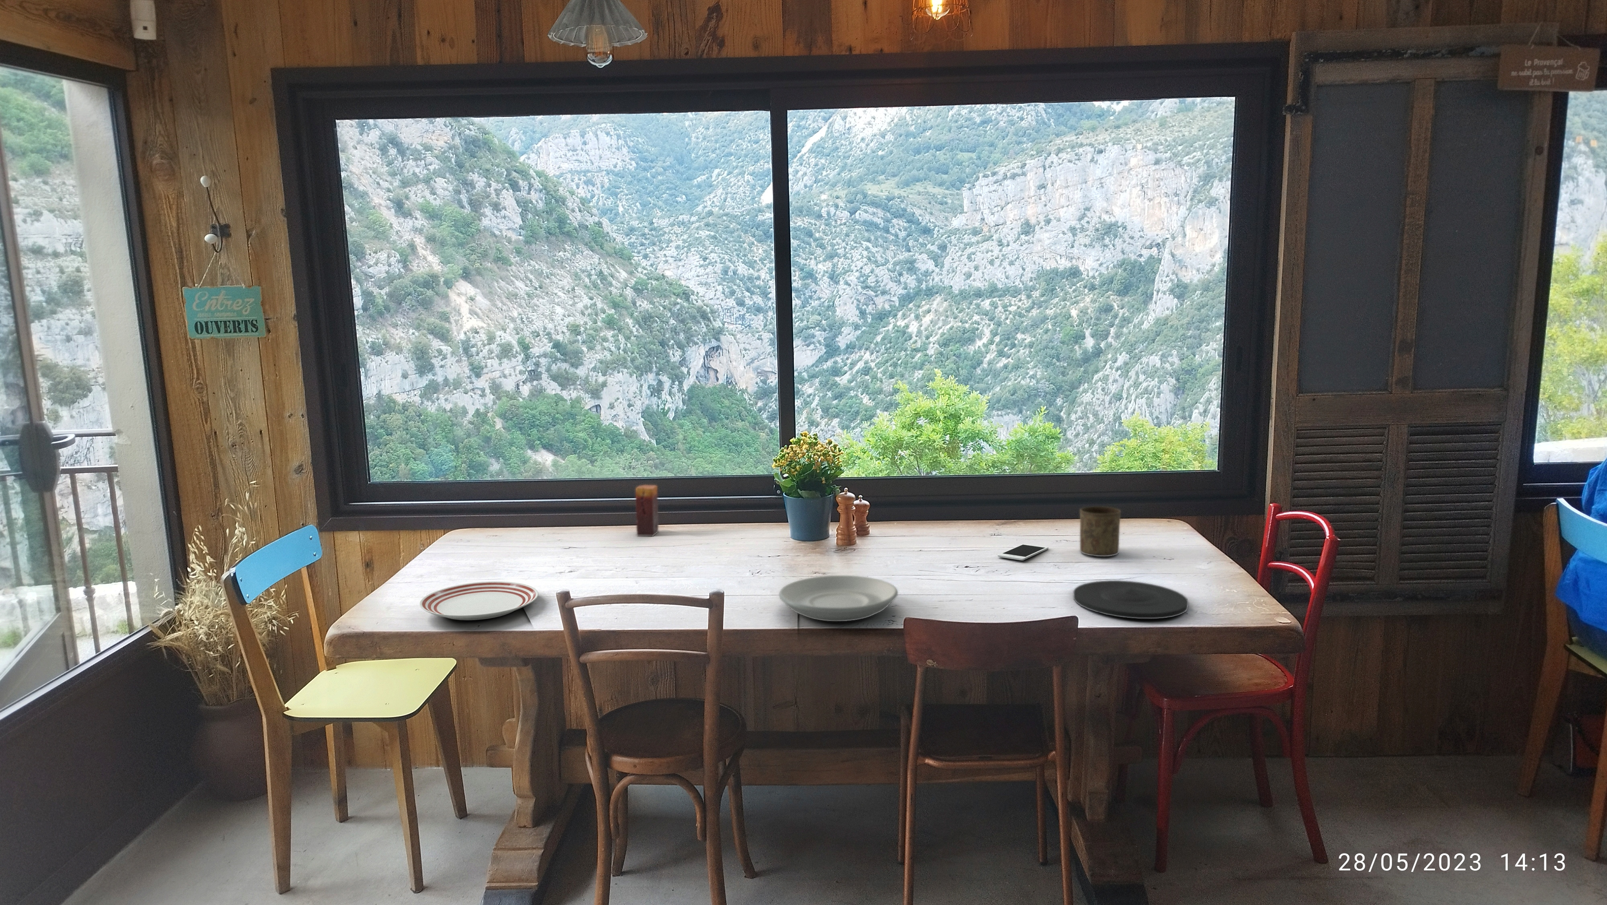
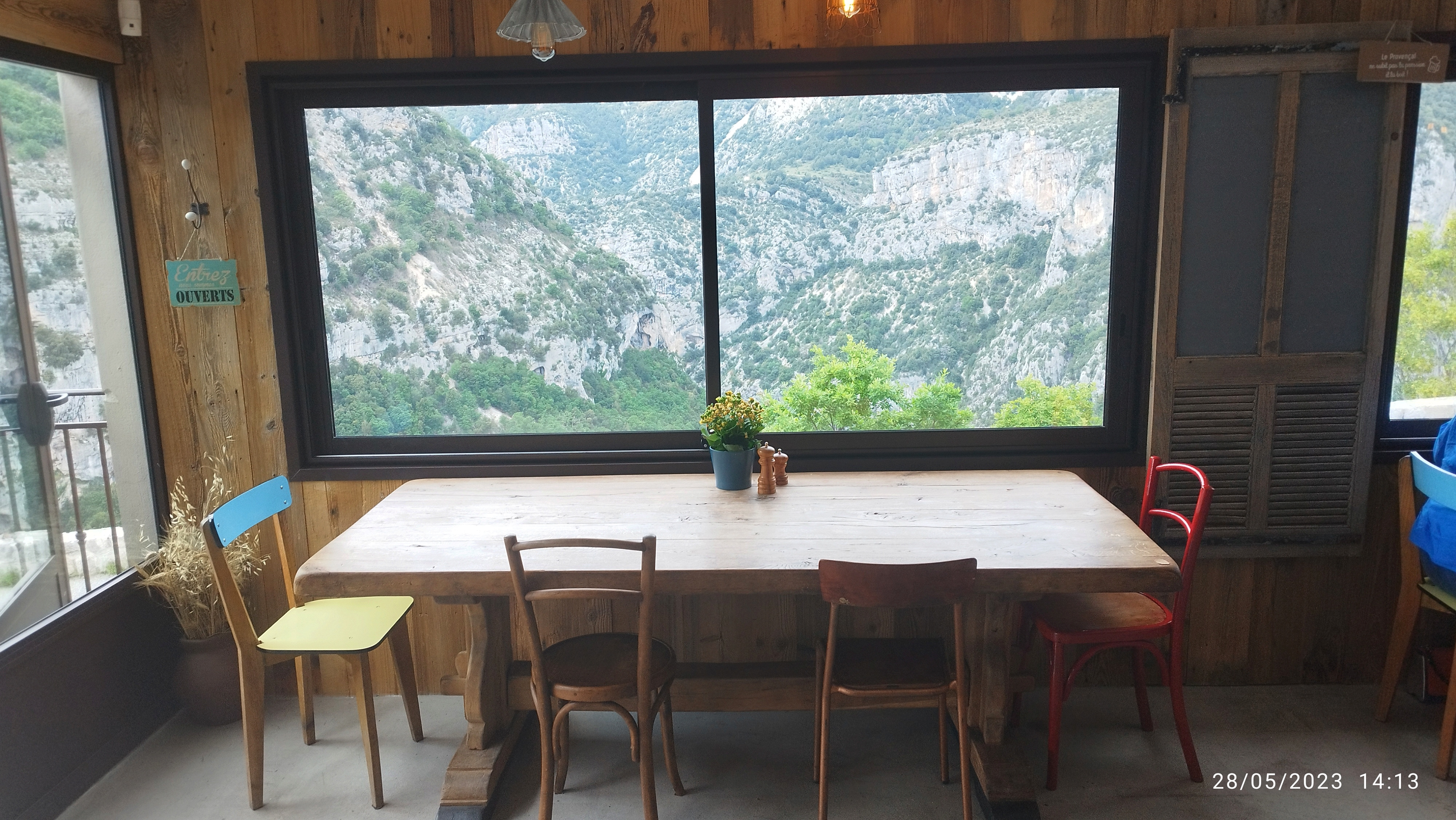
- candle (647, 510)
- cup (1099, 531)
- dinner plate (480, 603)
- plate (1129, 595)
- cell phone (1023, 552)
- plate (839, 599)
